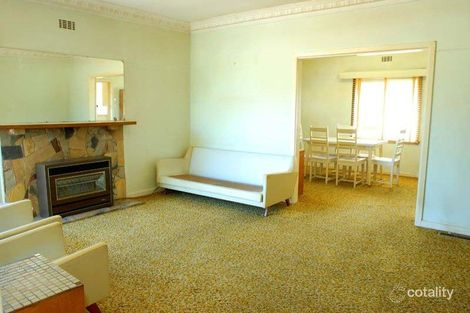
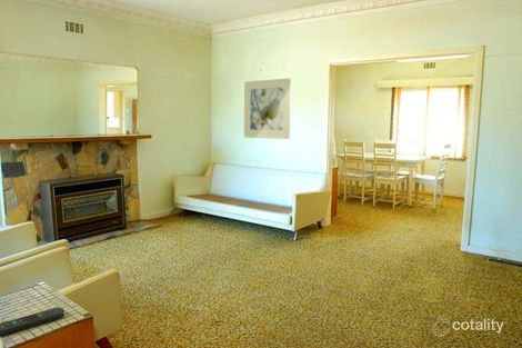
+ remote control (28, 320)
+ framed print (265, 109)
